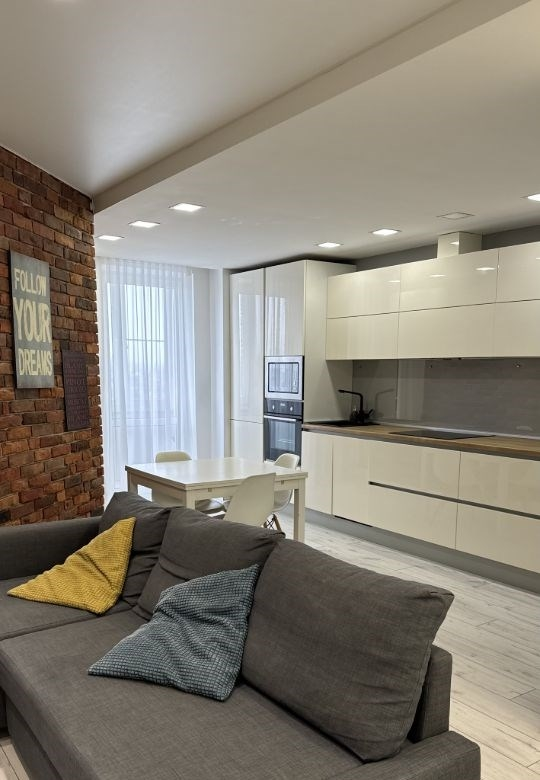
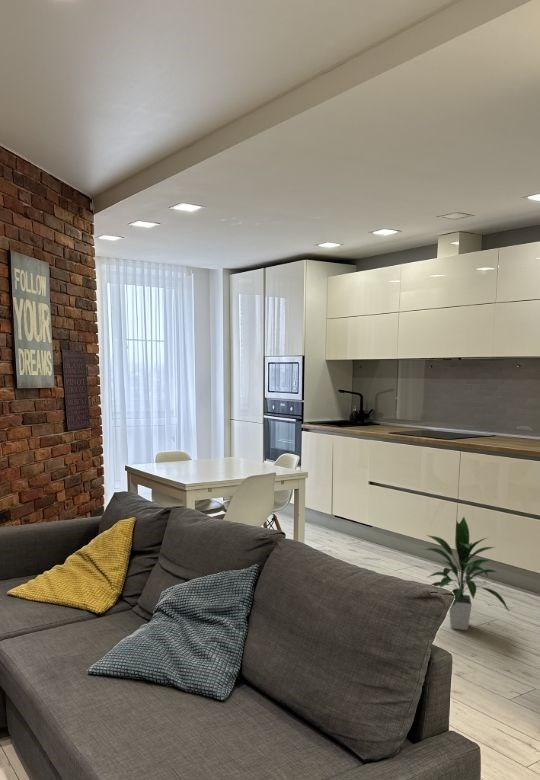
+ indoor plant (463, 574)
